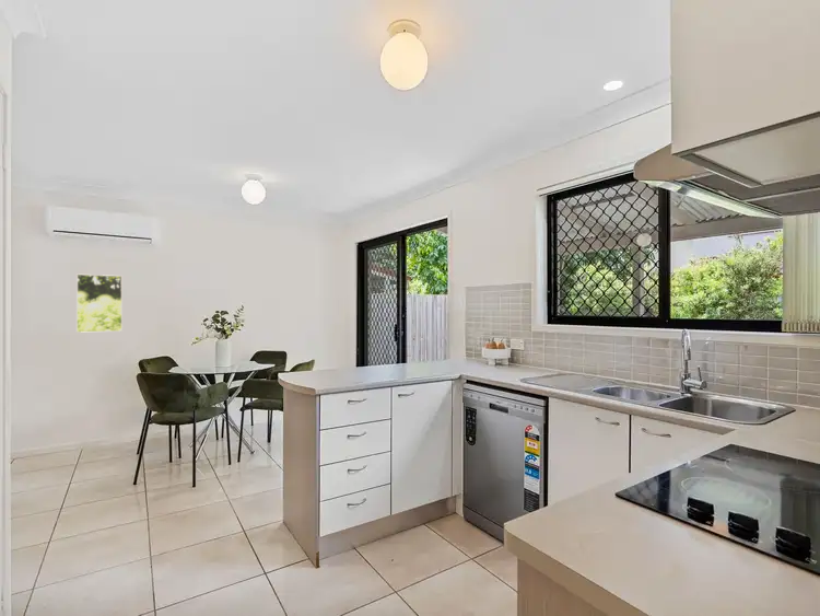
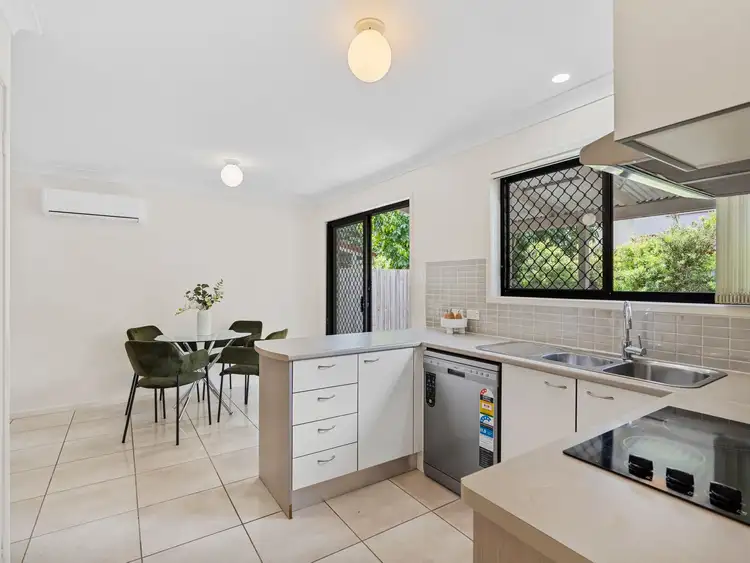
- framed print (99, 303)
